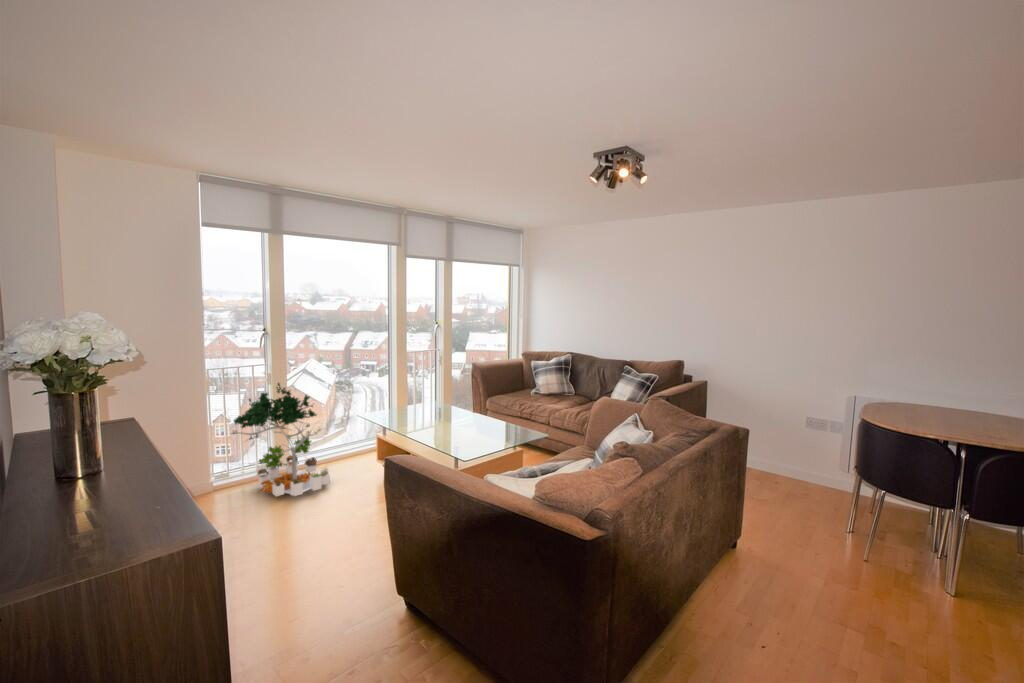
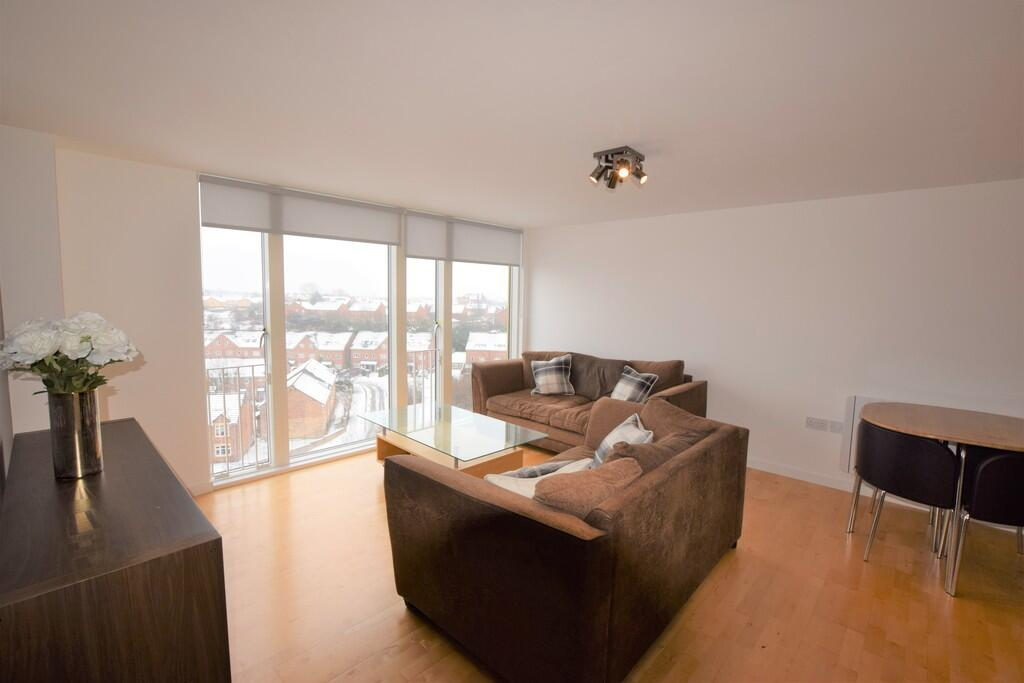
- potted plant (285, 435)
